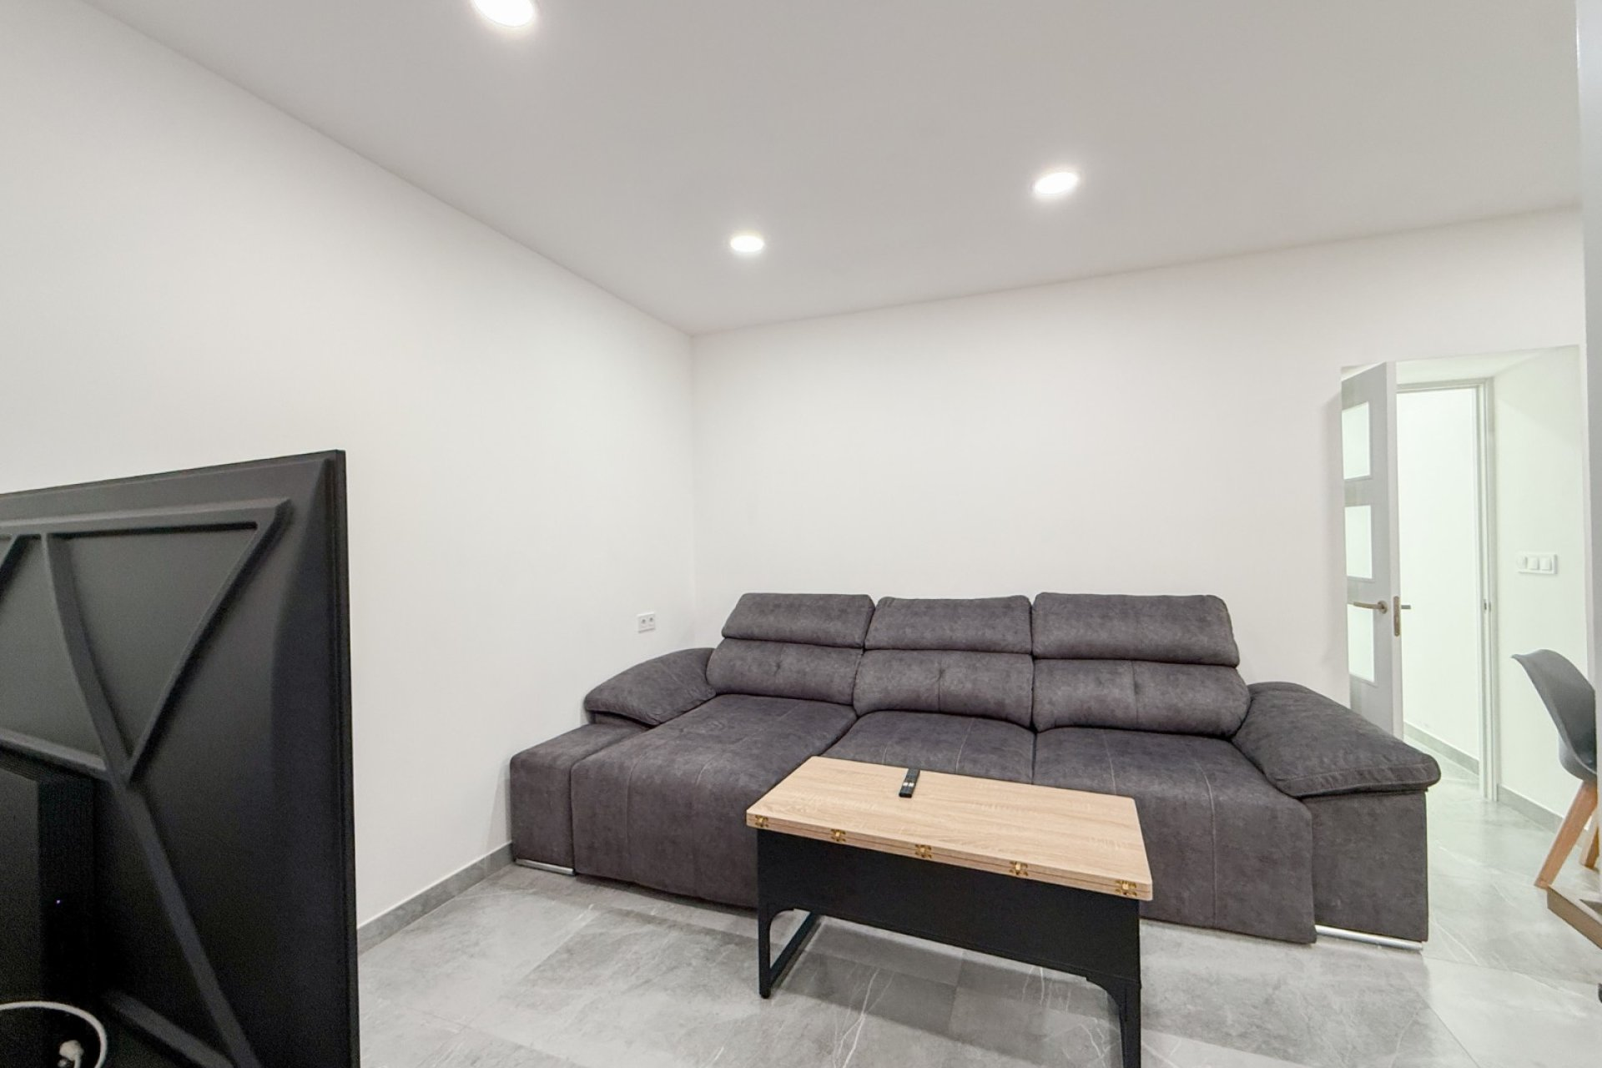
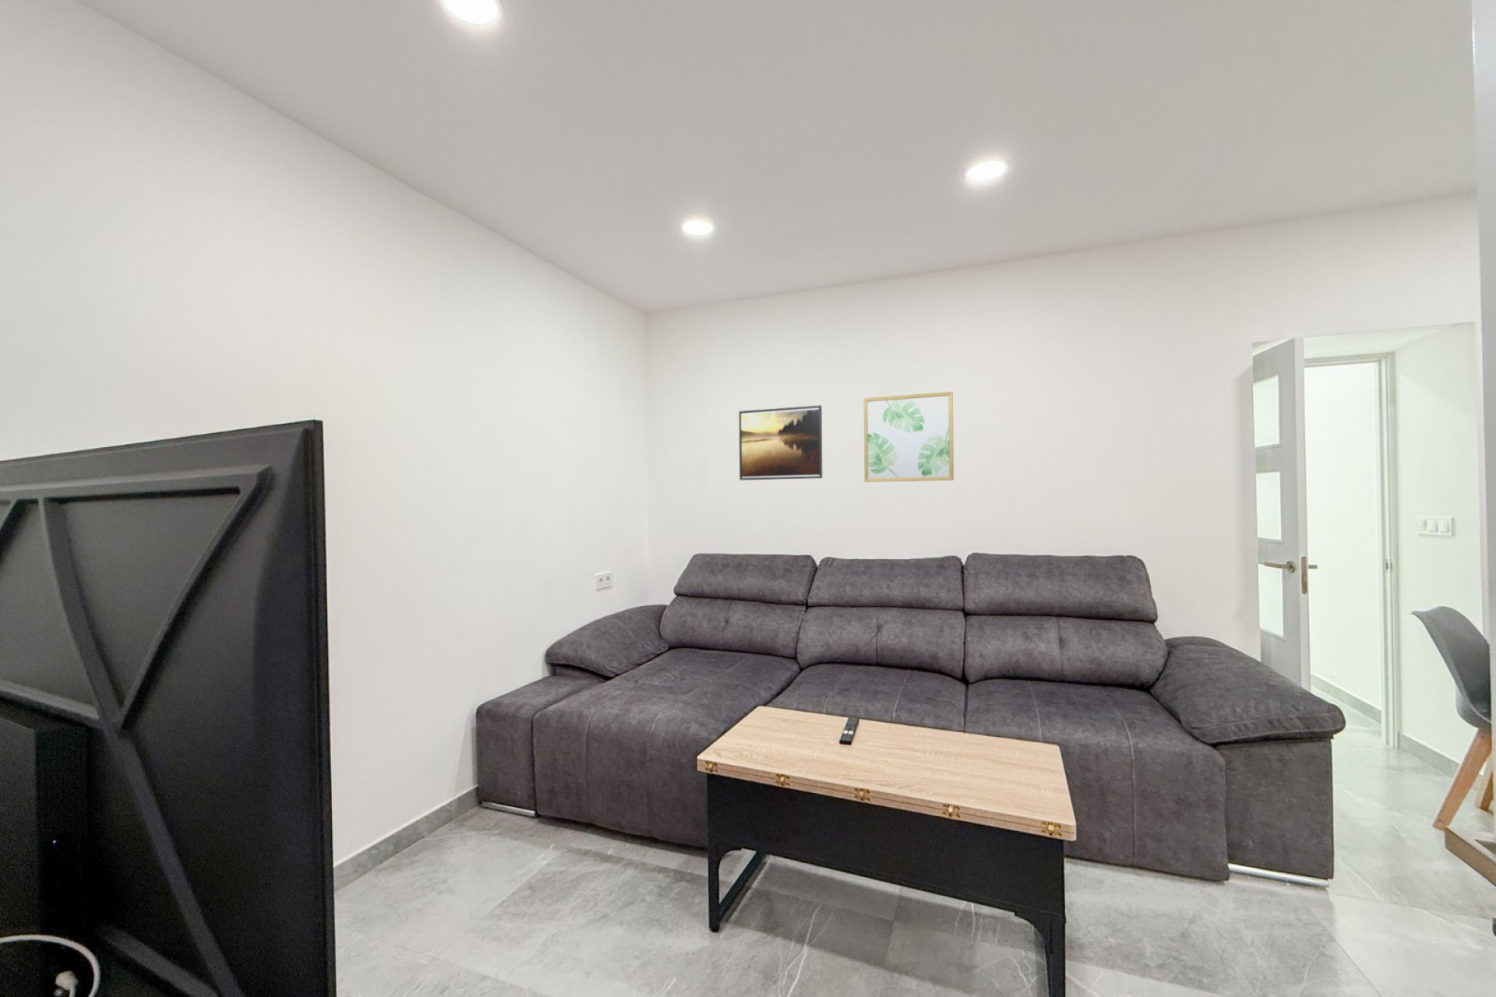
+ wall art (907, 437)
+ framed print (779, 443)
